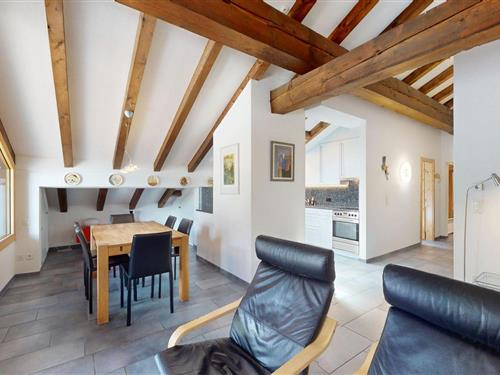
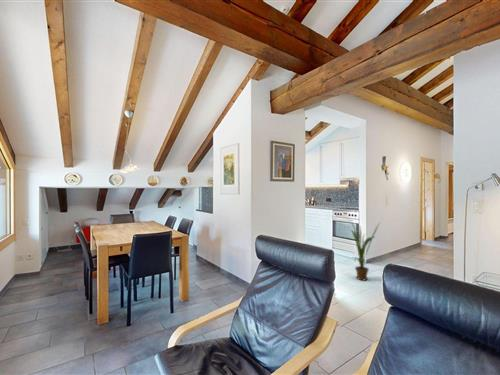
+ house plant (358, 249)
